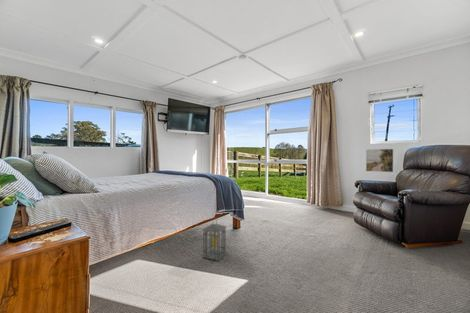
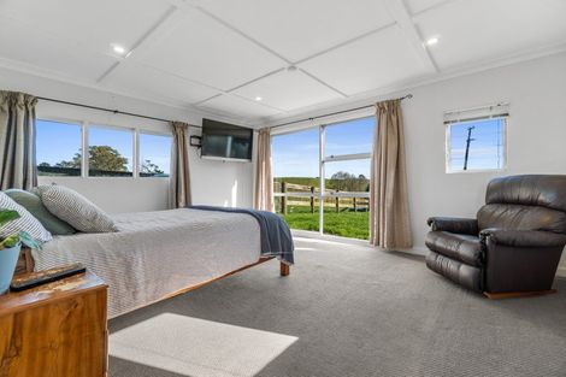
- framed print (379, 160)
- lantern (214, 236)
